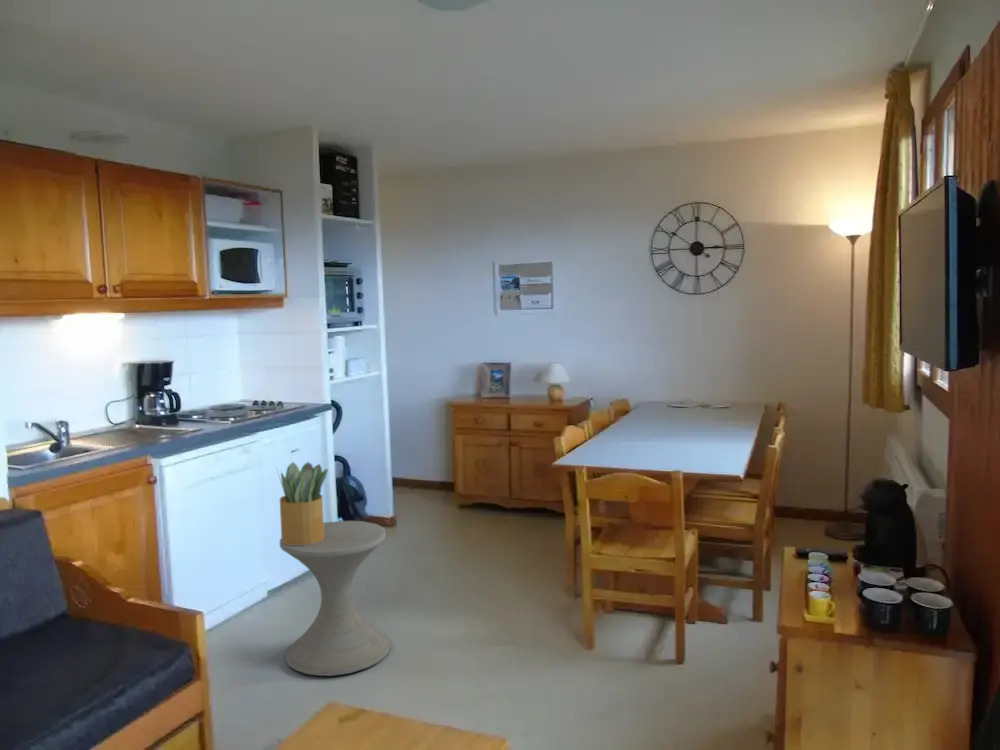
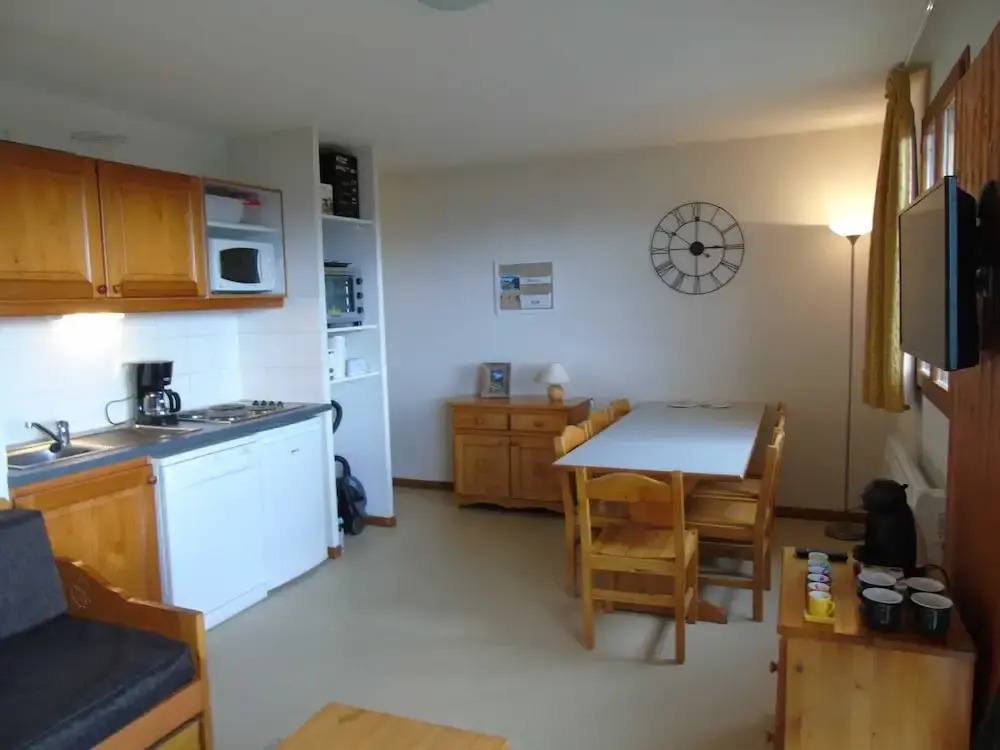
- potted plant (300, 500)
- side table (336, 593)
